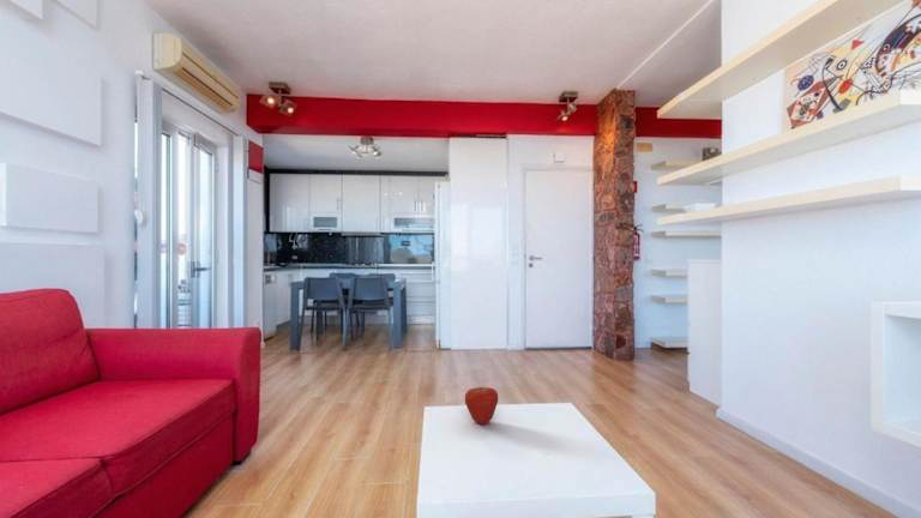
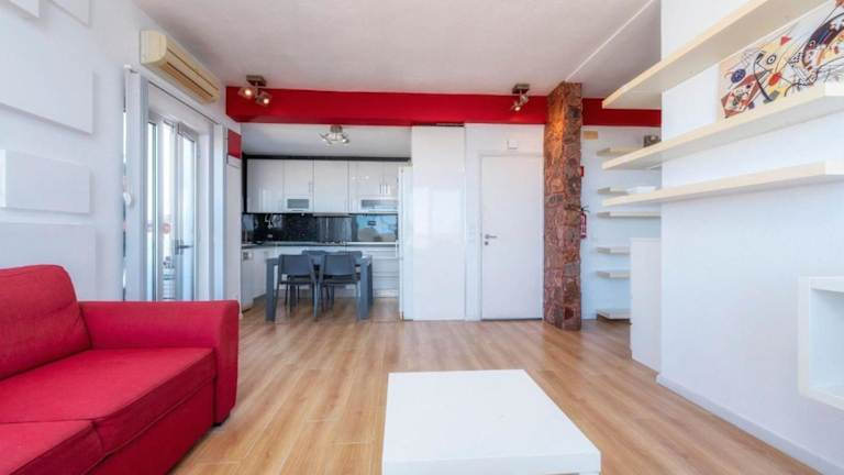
- apple (481, 403)
